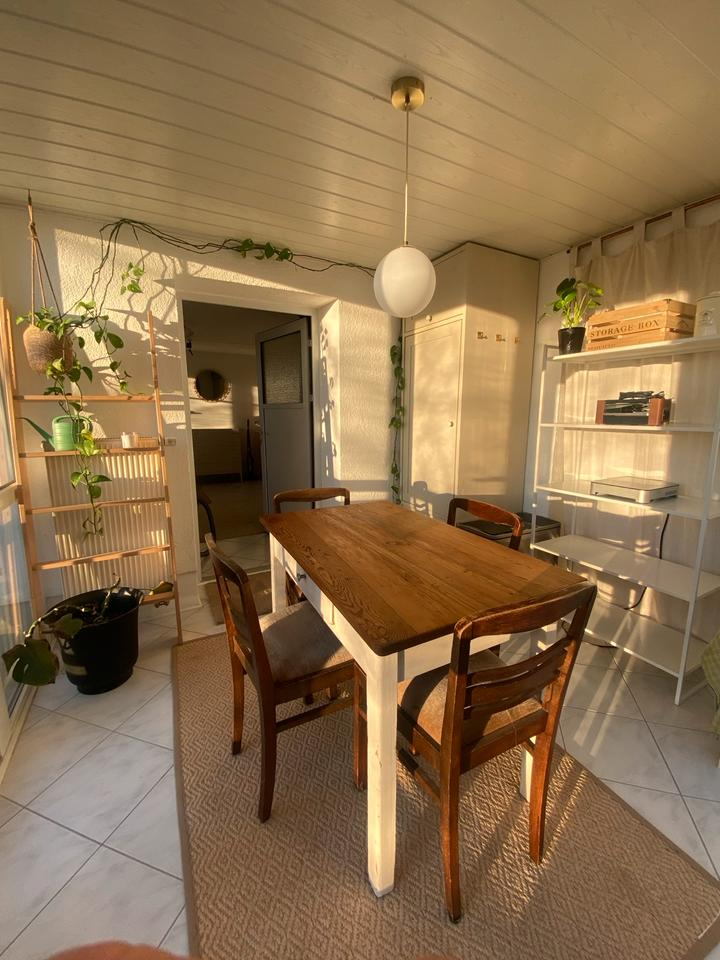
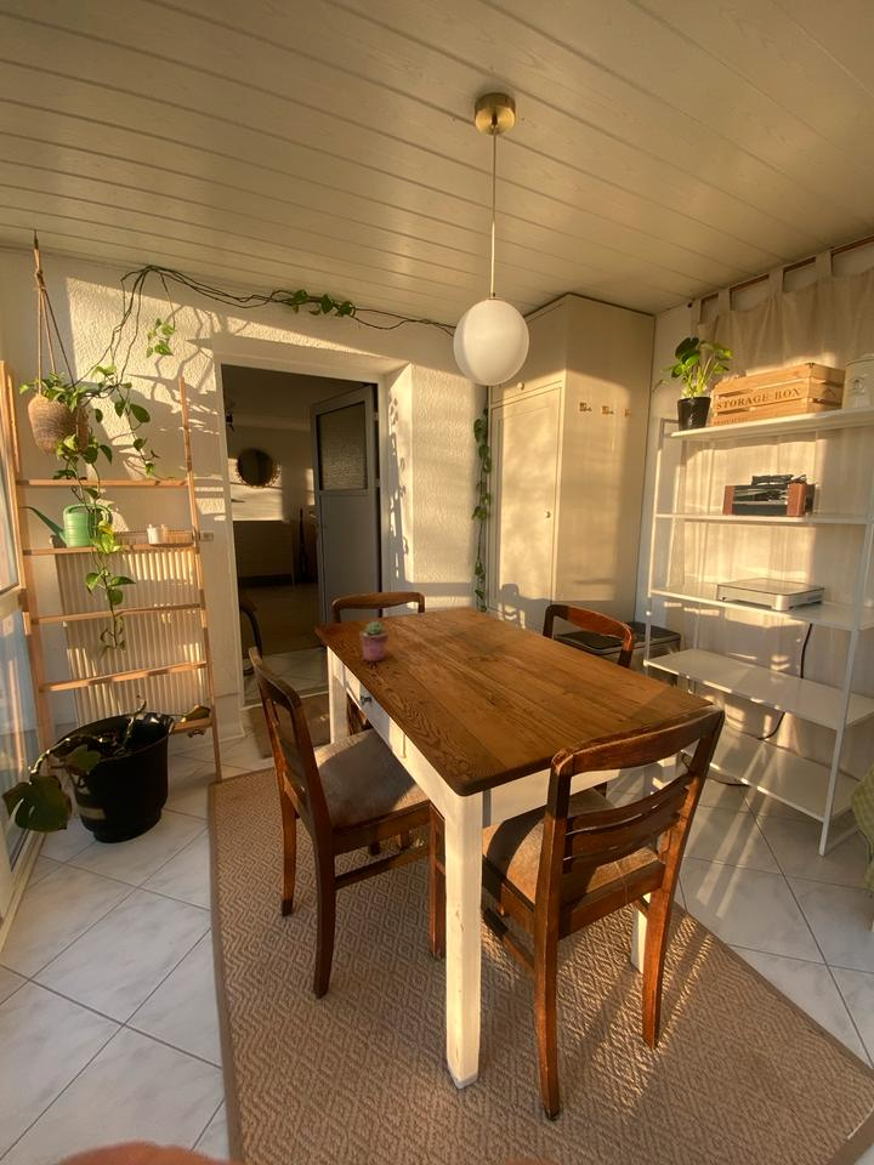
+ potted succulent (374, 640)
